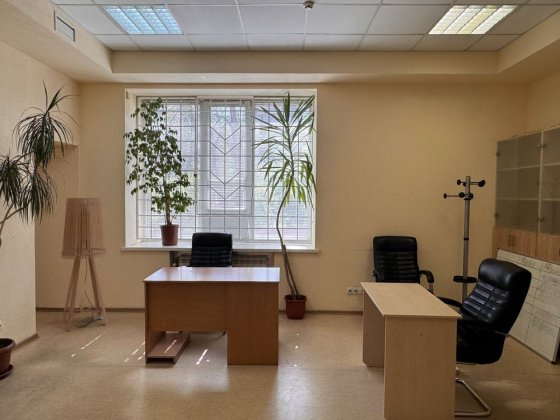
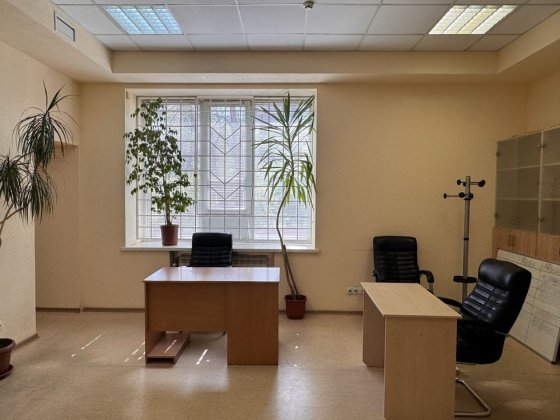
- floor lamp (86, 261)
